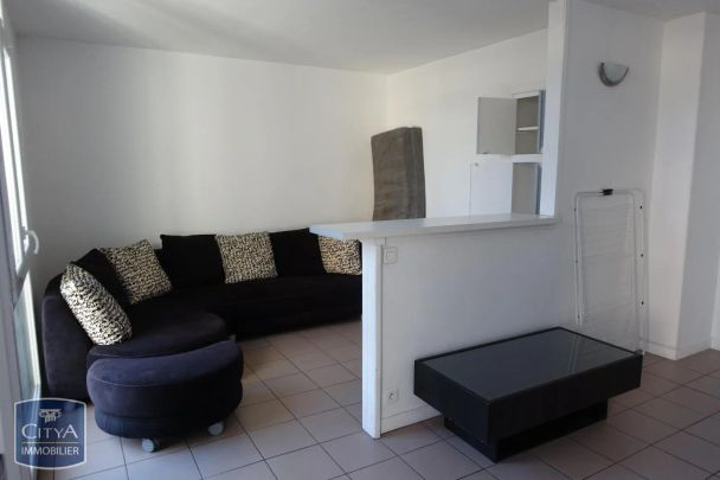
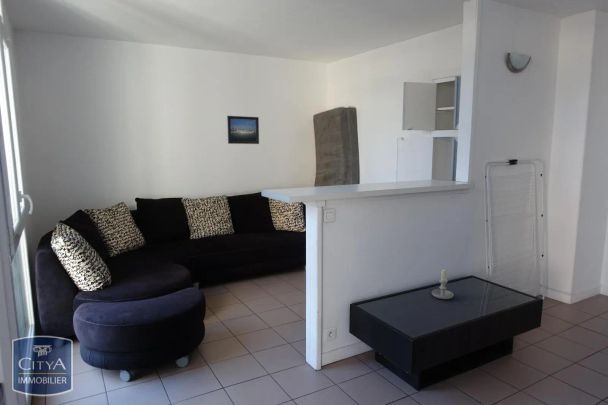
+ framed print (243, 130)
+ candle (443, 282)
